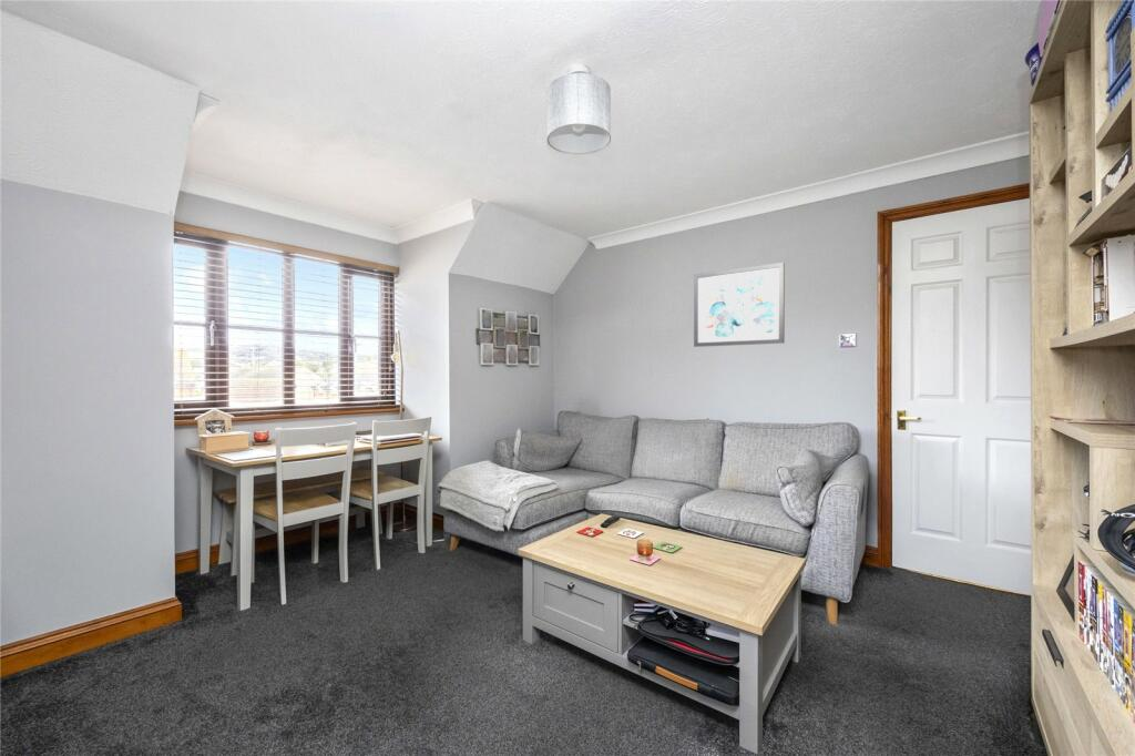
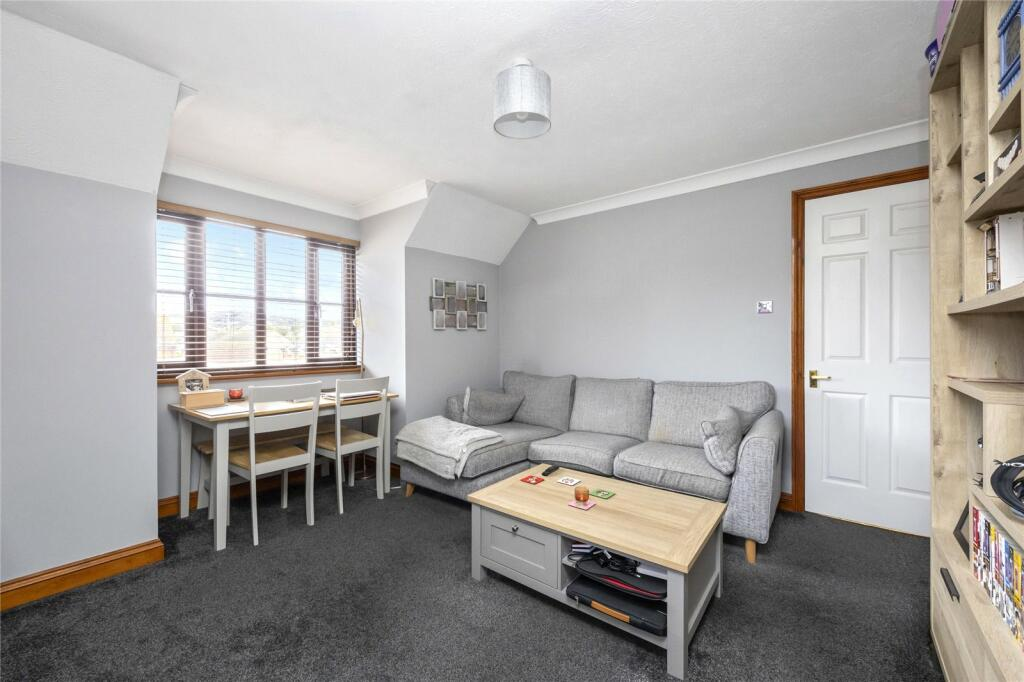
- wall art (736, 307)
